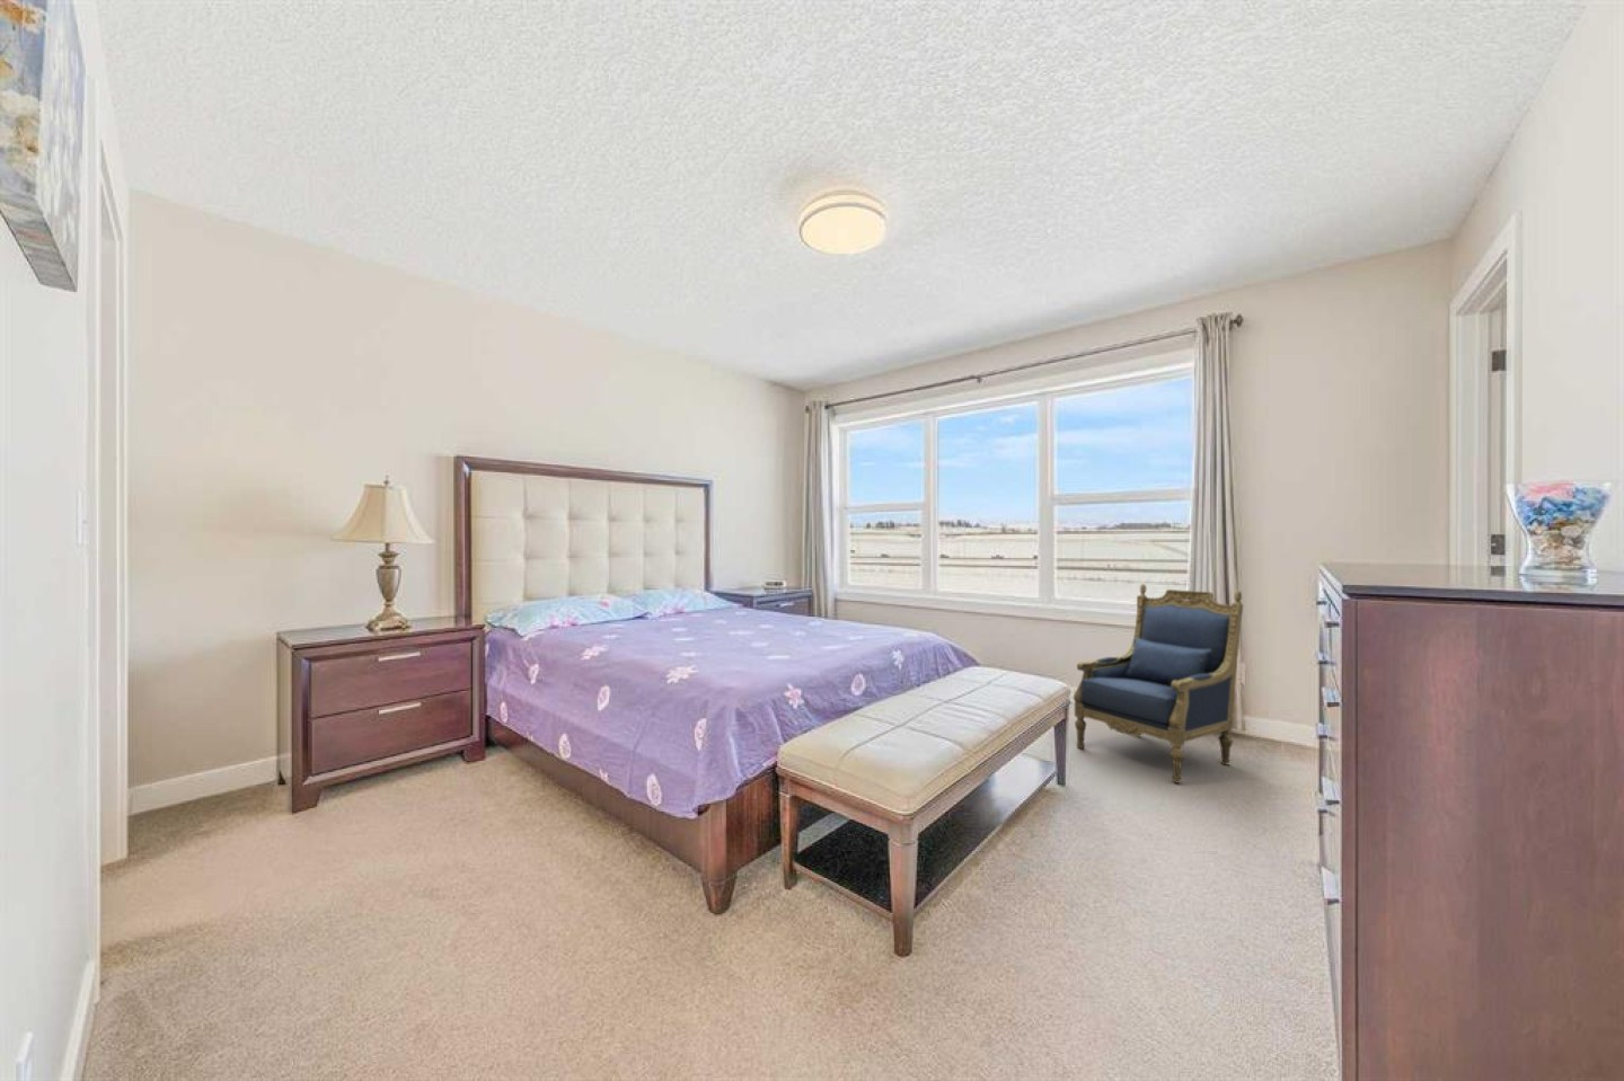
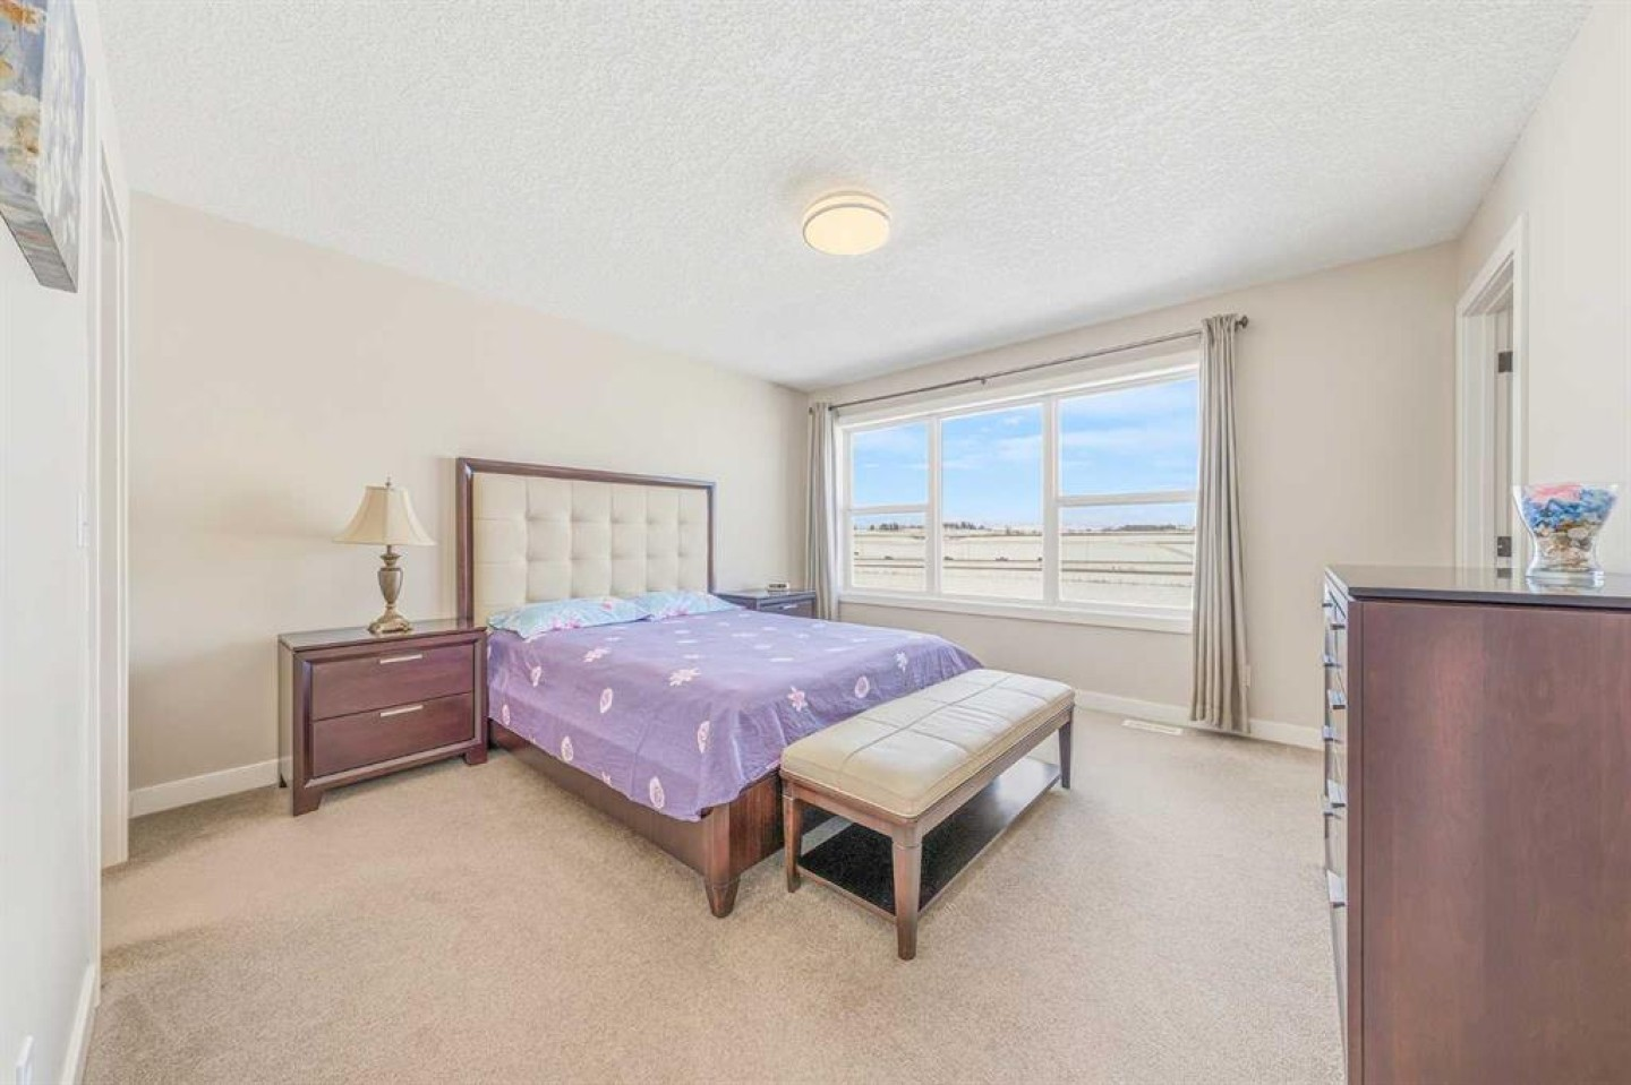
- armchair (1156, 661)
